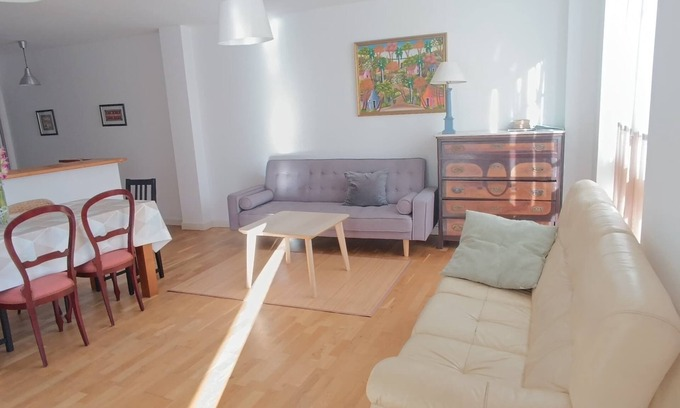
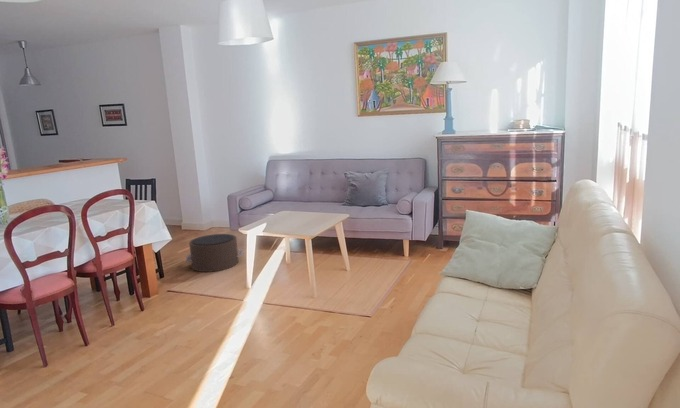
+ pouf (215, 250)
